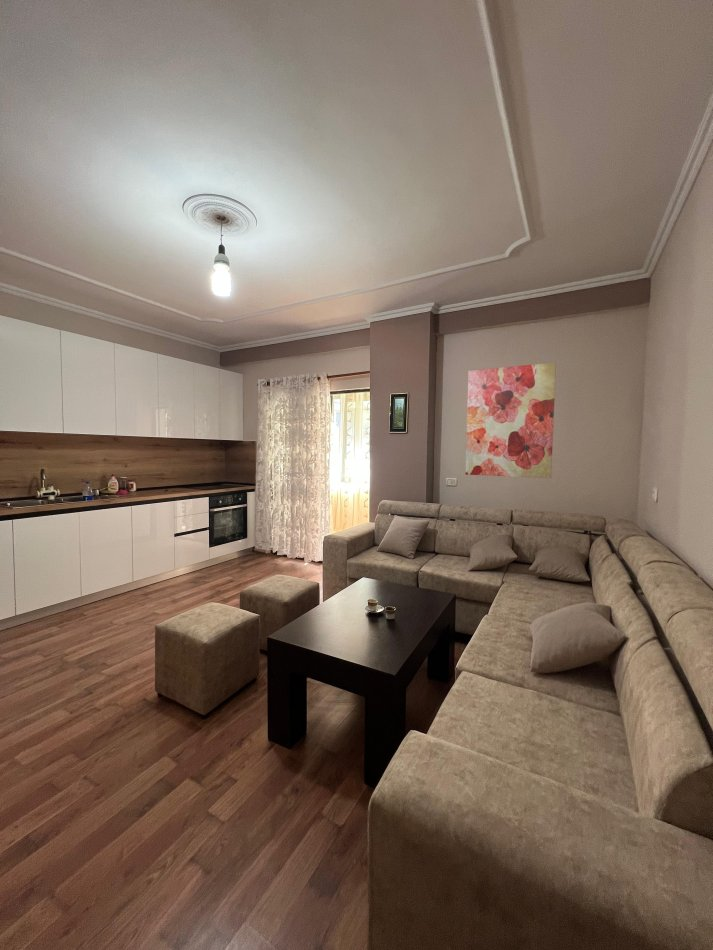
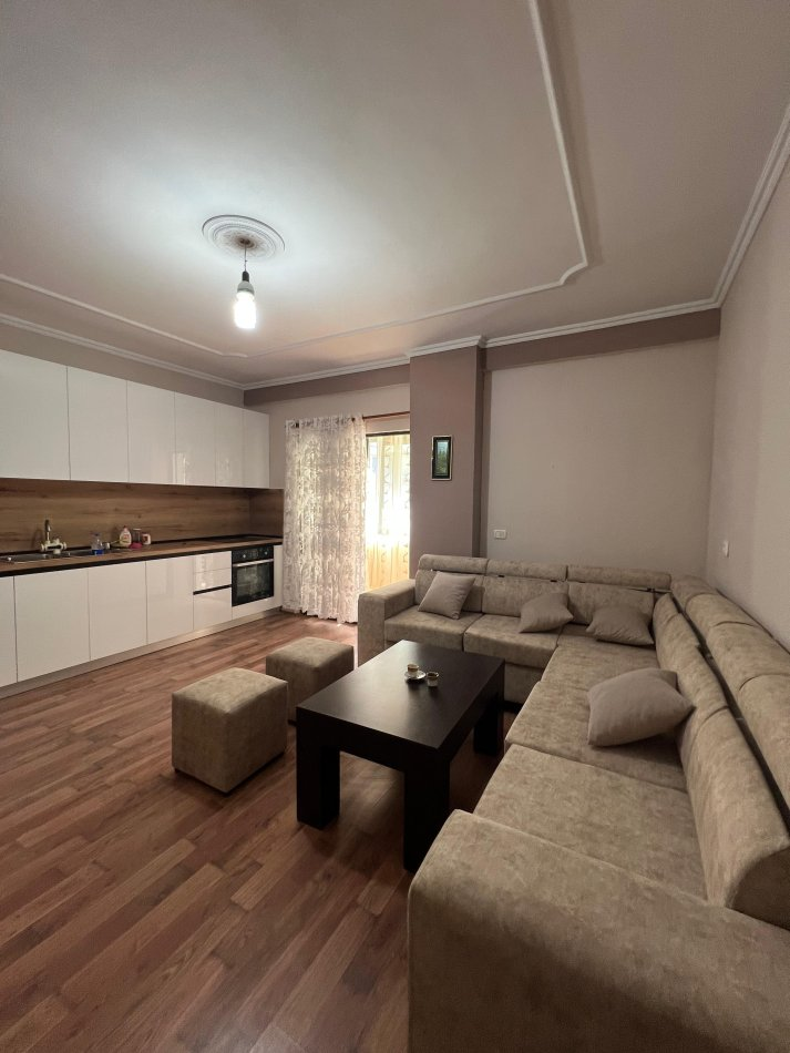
- wall art (508, 422)
